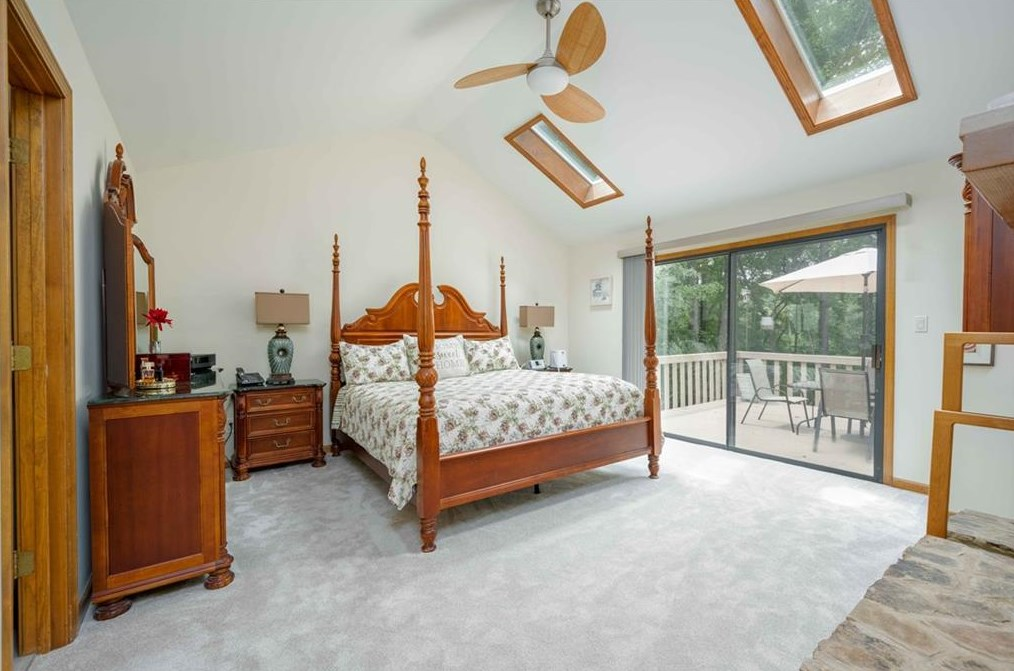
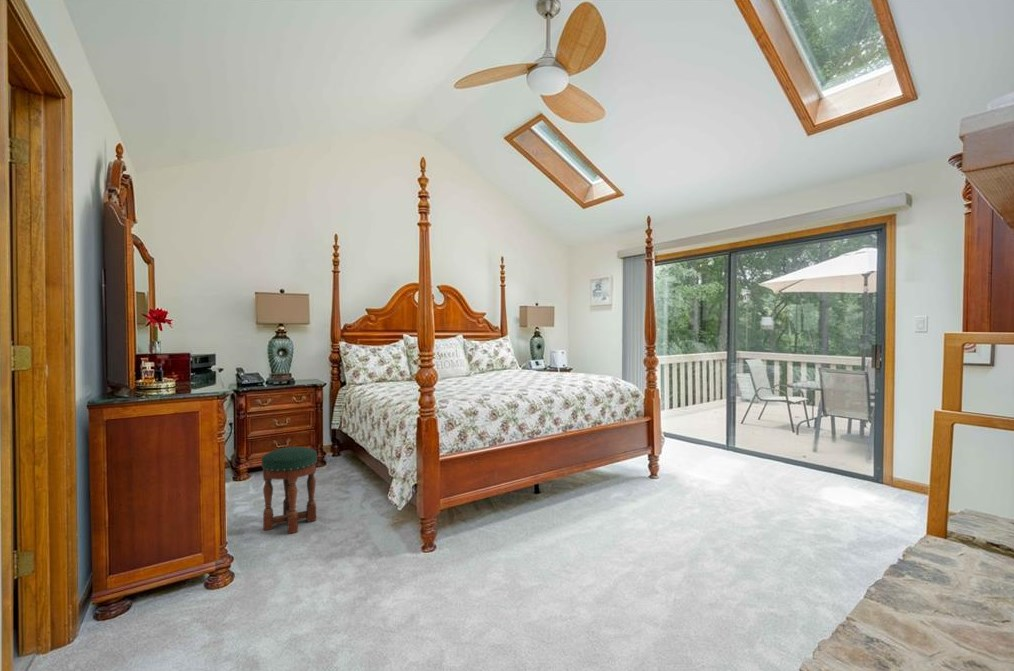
+ stool (290, 486)
